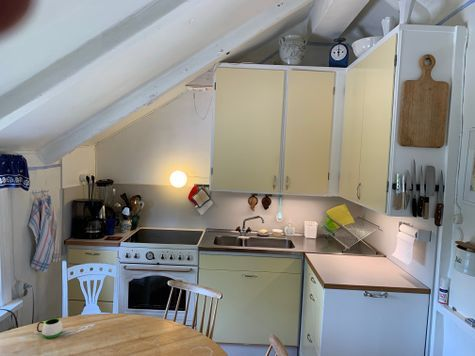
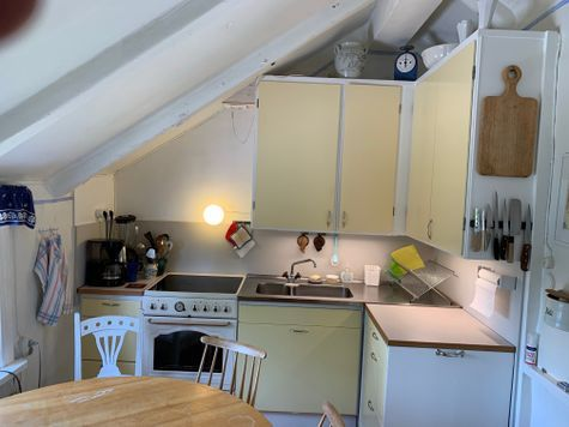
- mug (47, 328)
